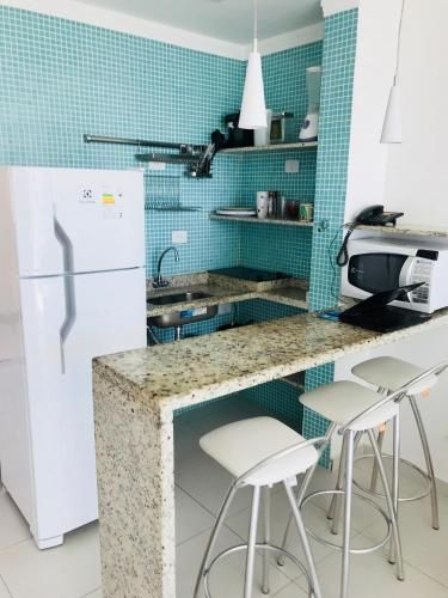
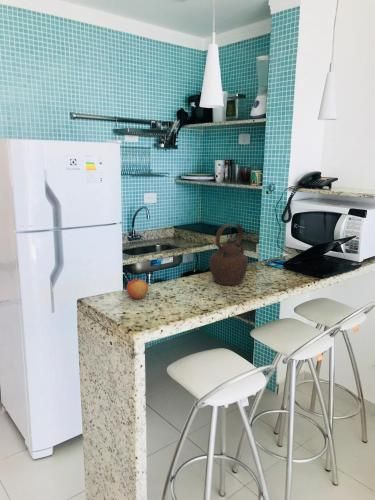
+ apple (137, 287)
+ teapot (231, 252)
